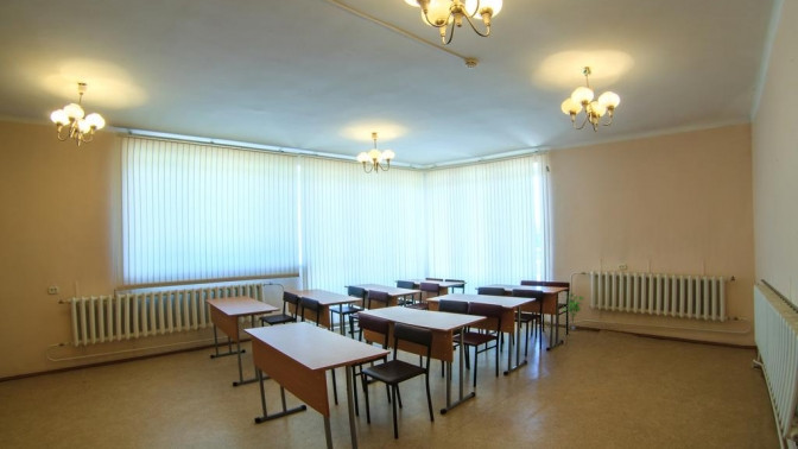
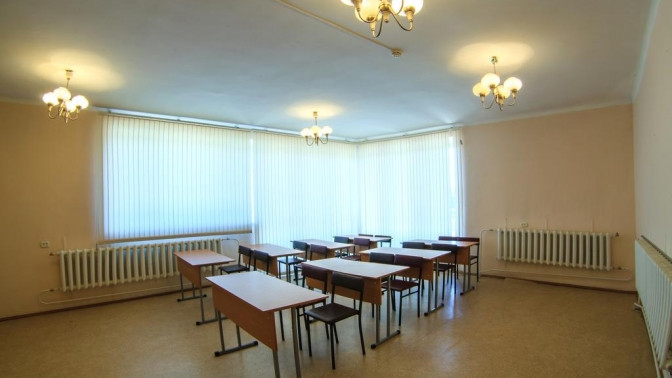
- potted plant (572, 310)
